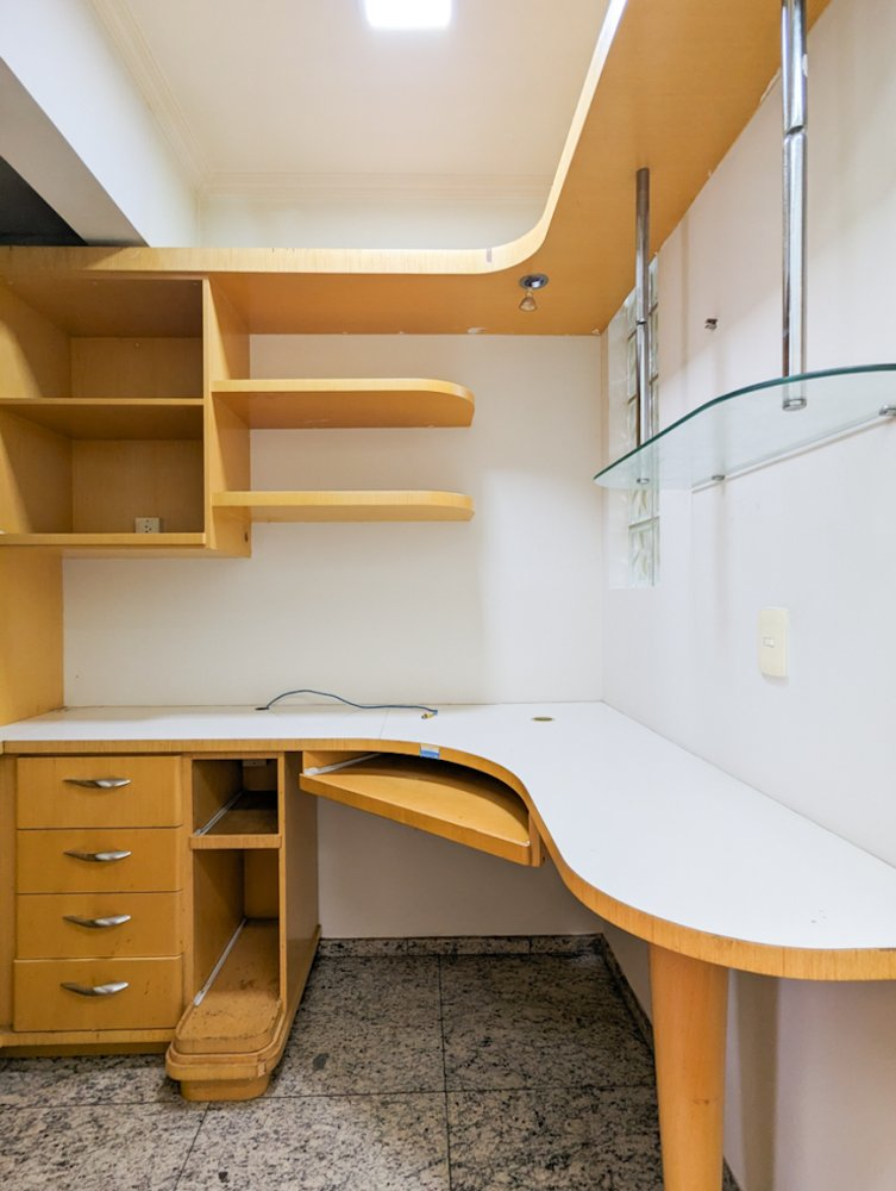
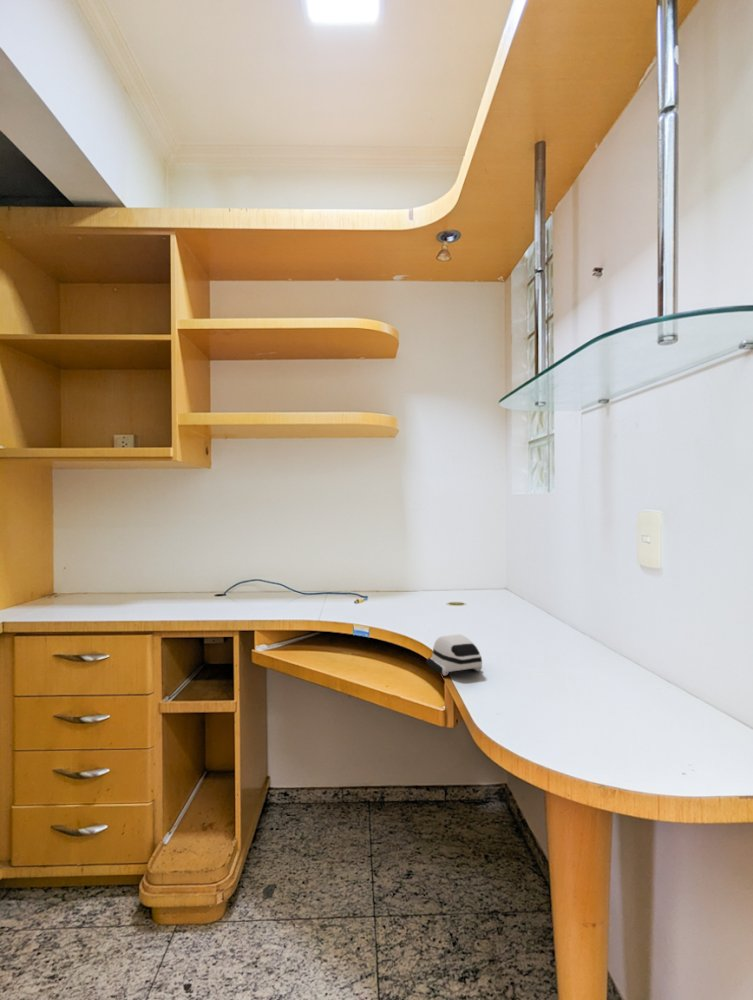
+ computer mouse (457, 654)
